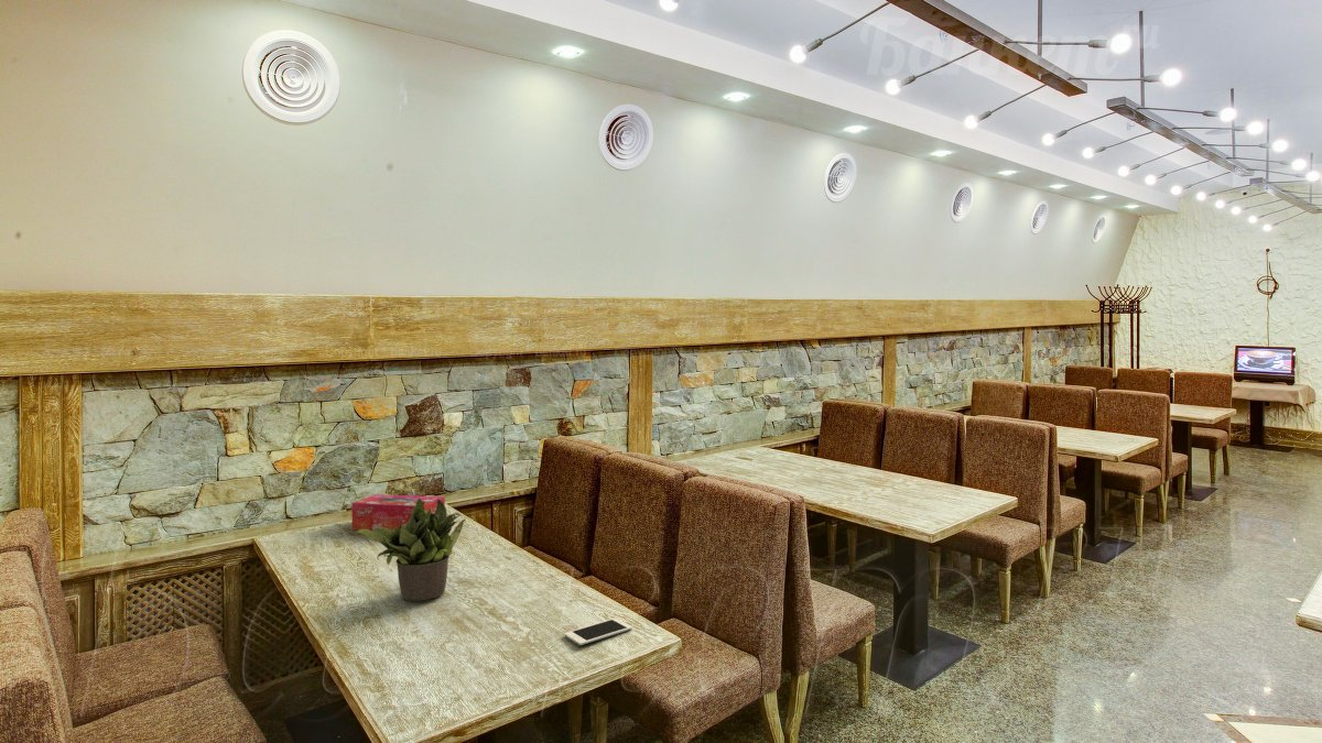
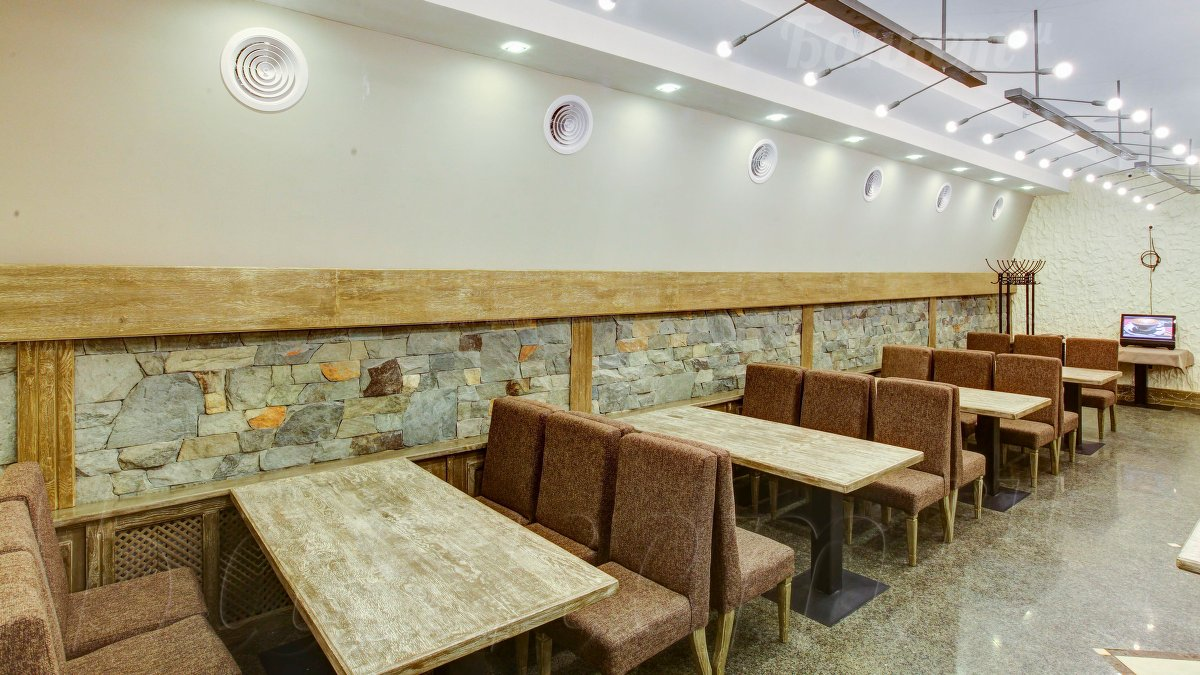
- potted plant (410, 546)
- tissue box (399, 513)
- cell phone (598, 631)
